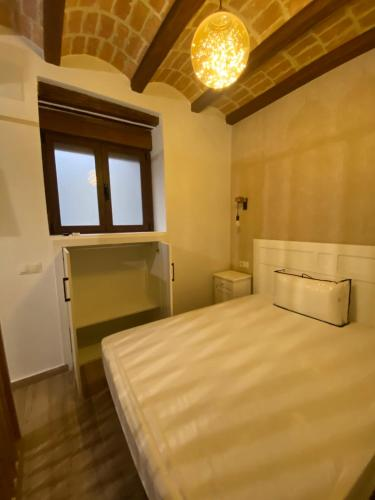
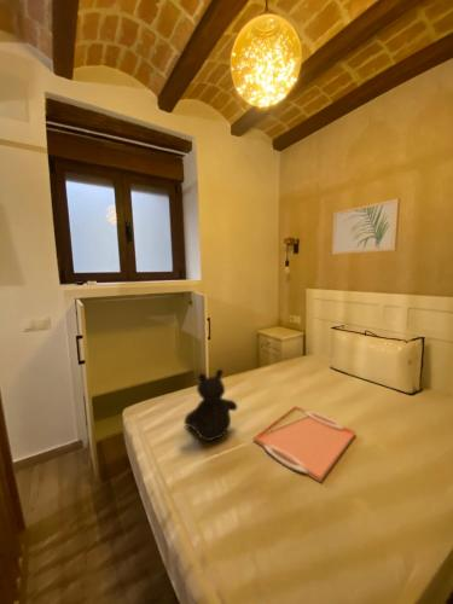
+ serving tray (304, 435)
+ wall art (361, 230)
+ teddy bear (207, 400)
